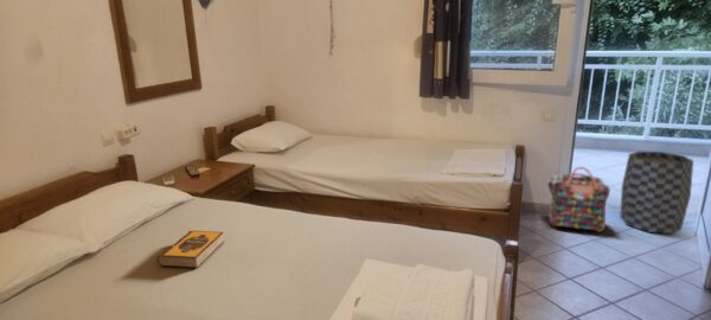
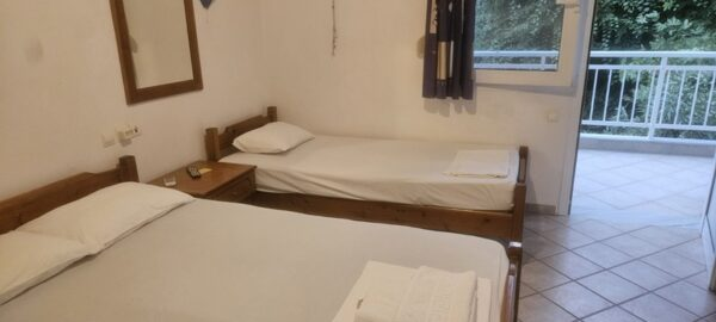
- hardback book (192, 248)
- trash can (654, 191)
- backpack (576, 196)
